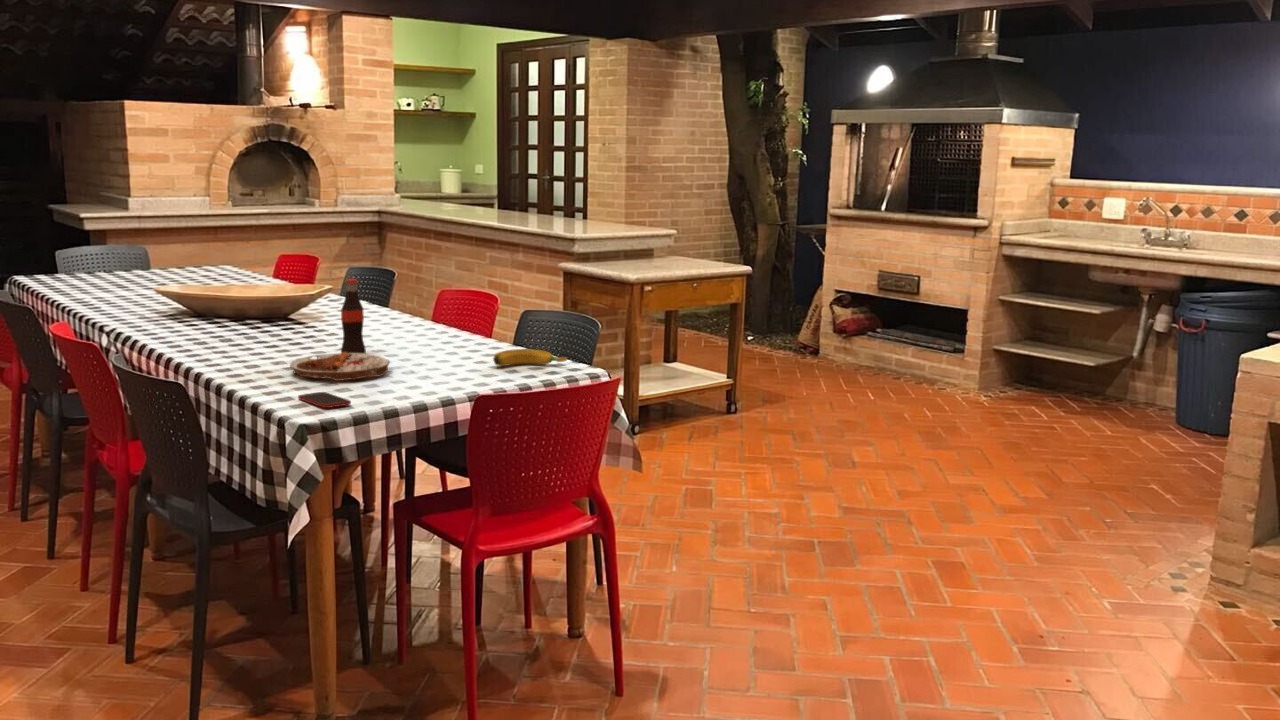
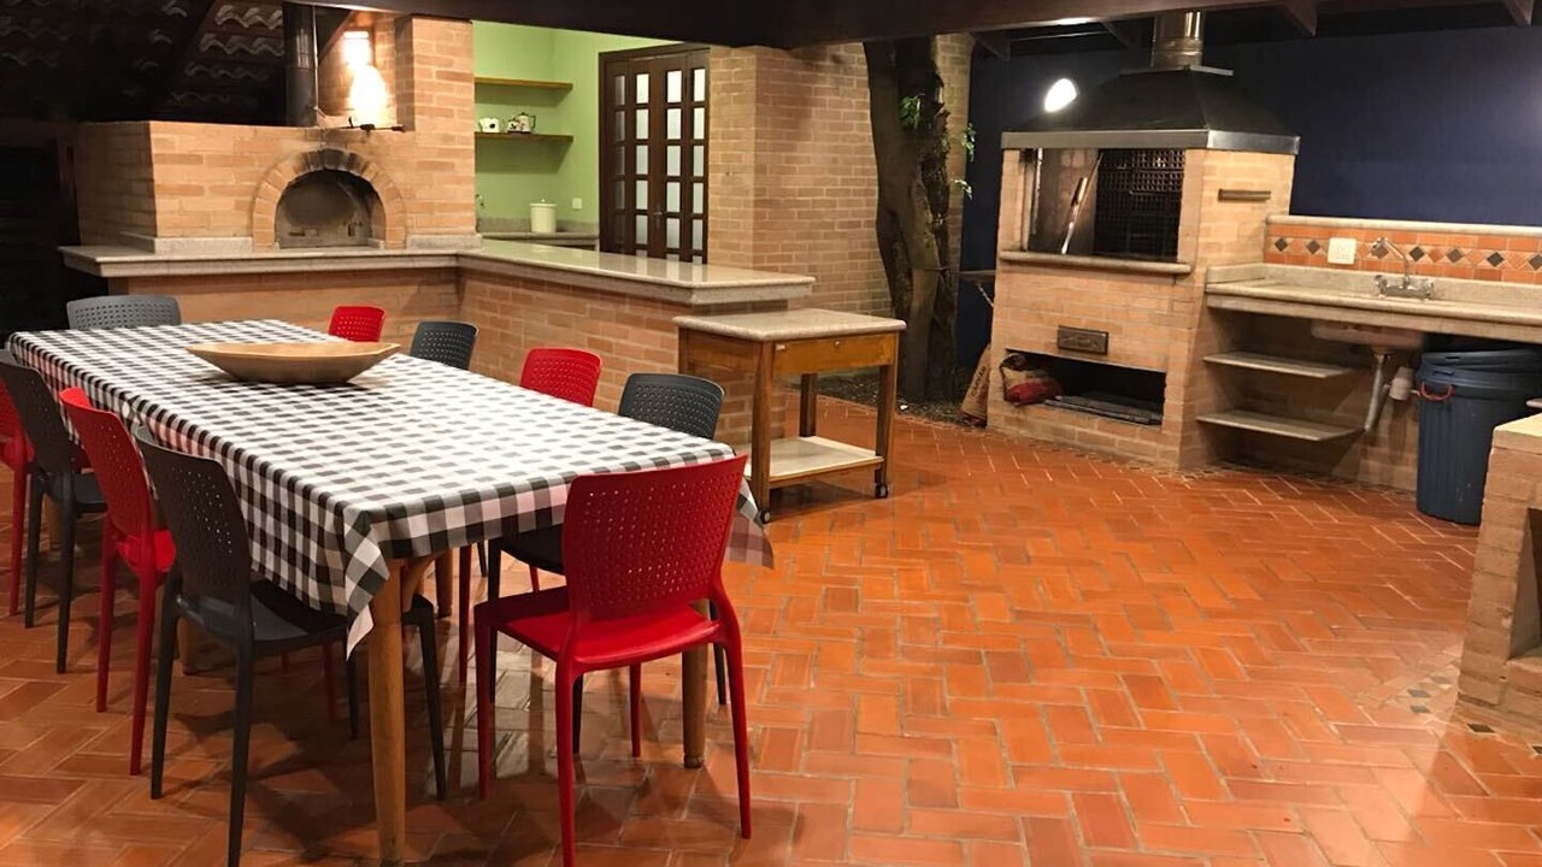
- plate (340, 363)
- cell phone (324, 400)
- banana (527, 358)
- bottle (352, 316)
